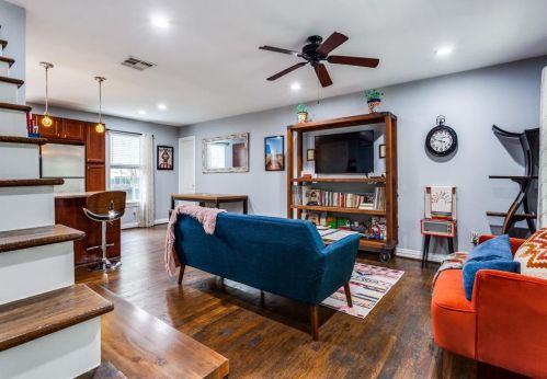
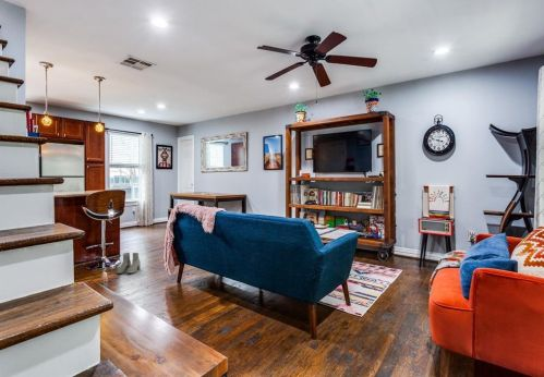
+ boots (129, 263)
